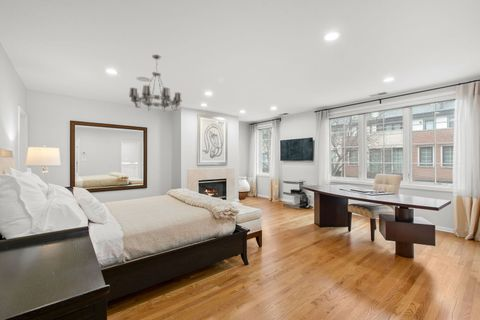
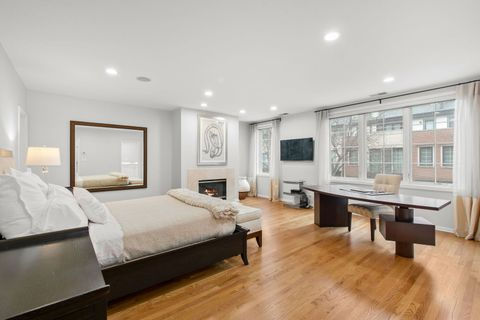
- chandelier (154, 82)
